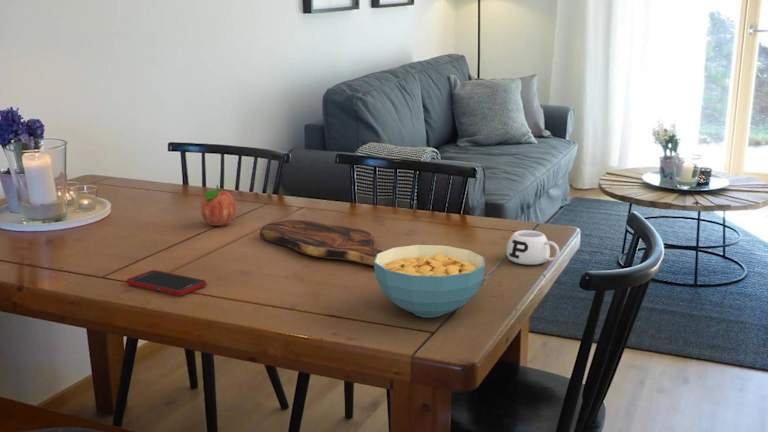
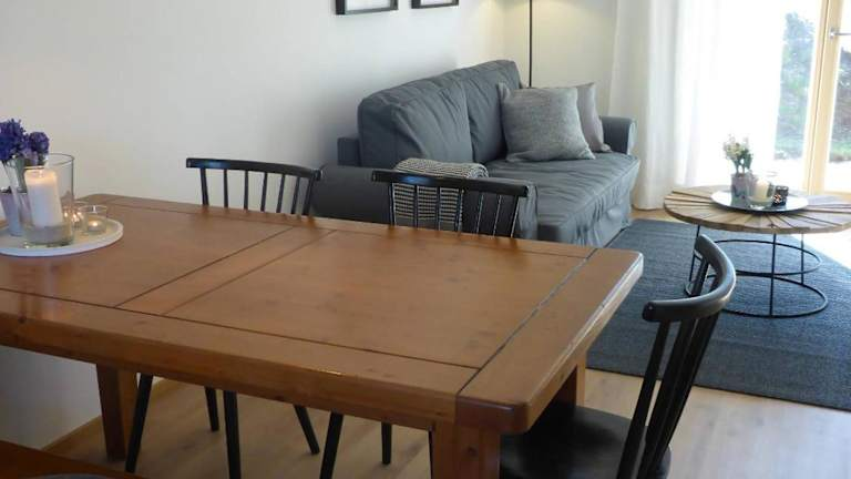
- cereal bowl (429, 285)
- cell phone (166, 282)
- cutting board (331, 241)
- mug (534, 248)
- fruit (218, 205)
